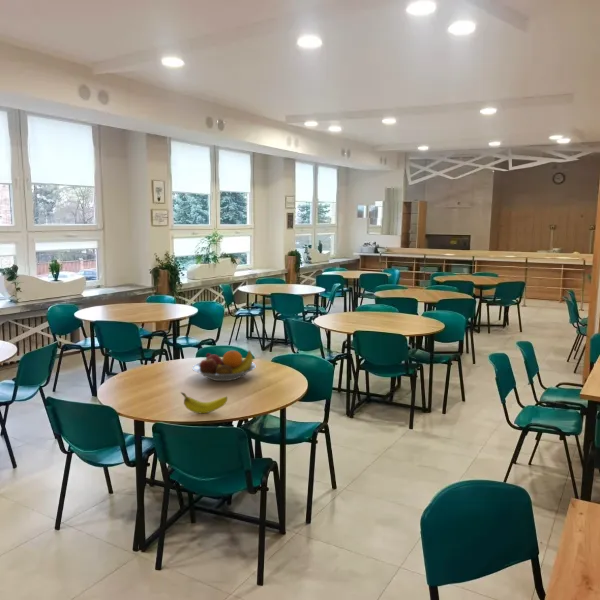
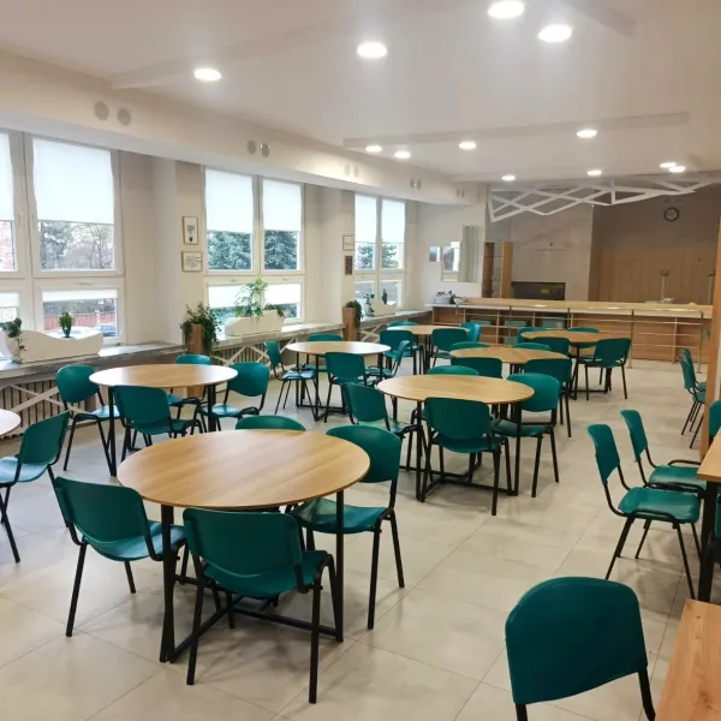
- fruit (204, 402)
- fruit bowl (224, 363)
